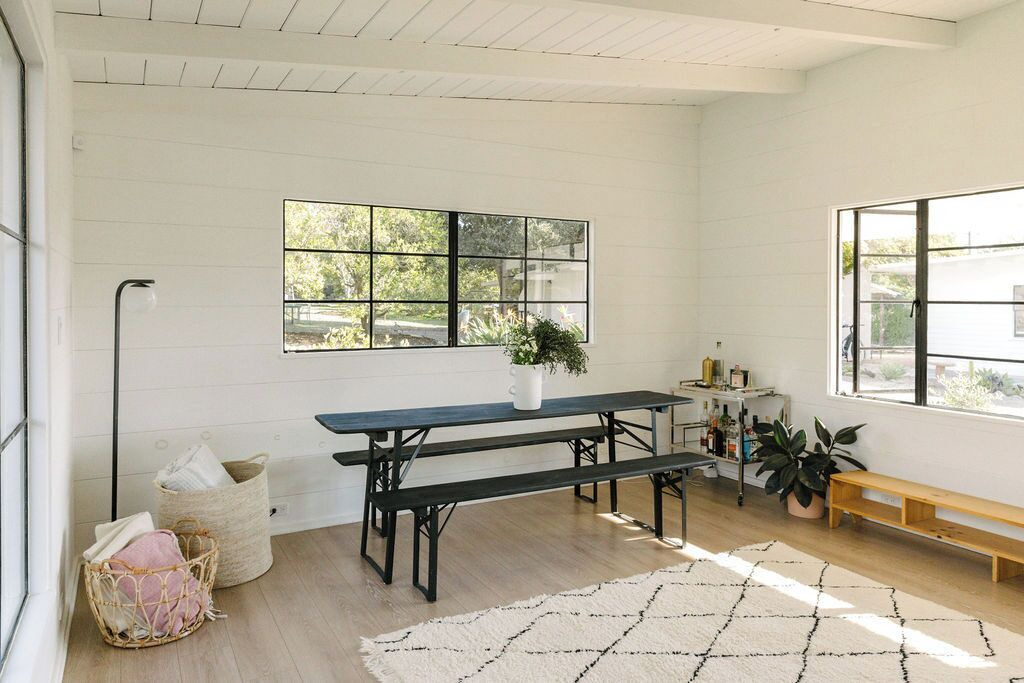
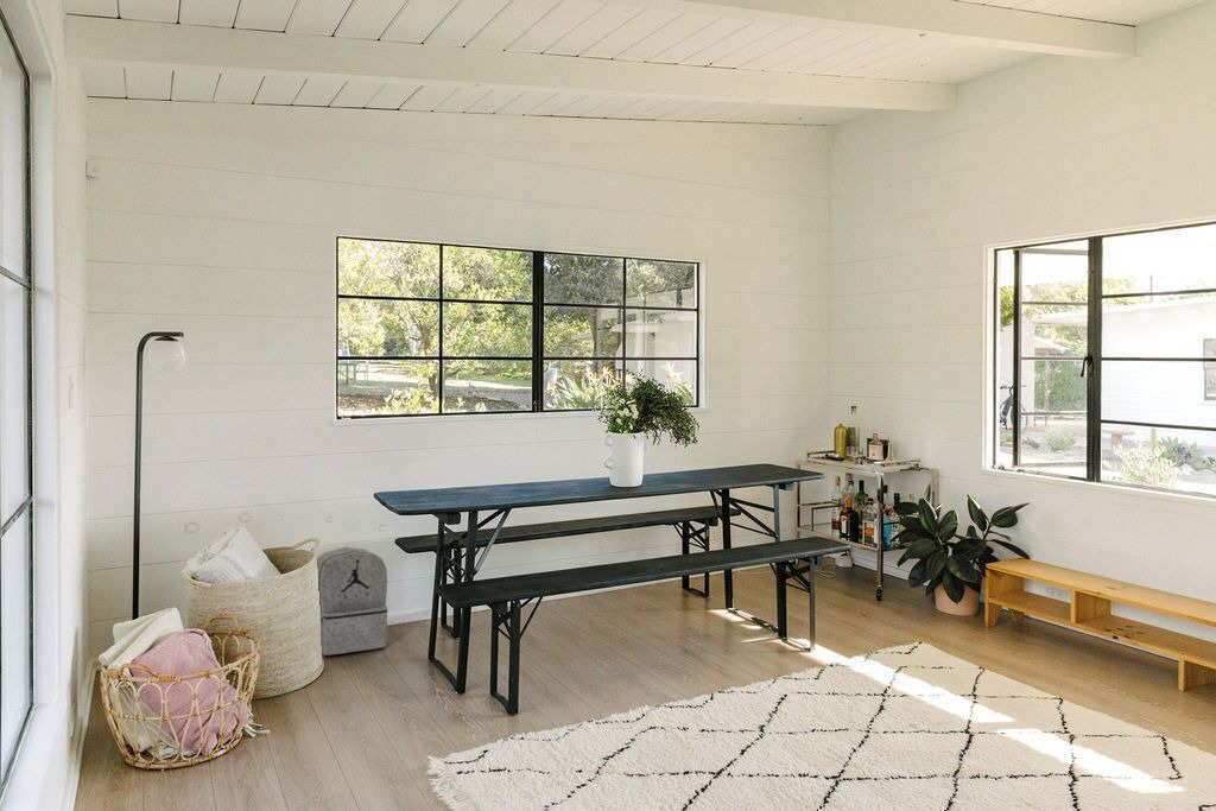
+ backpack (348, 596)
